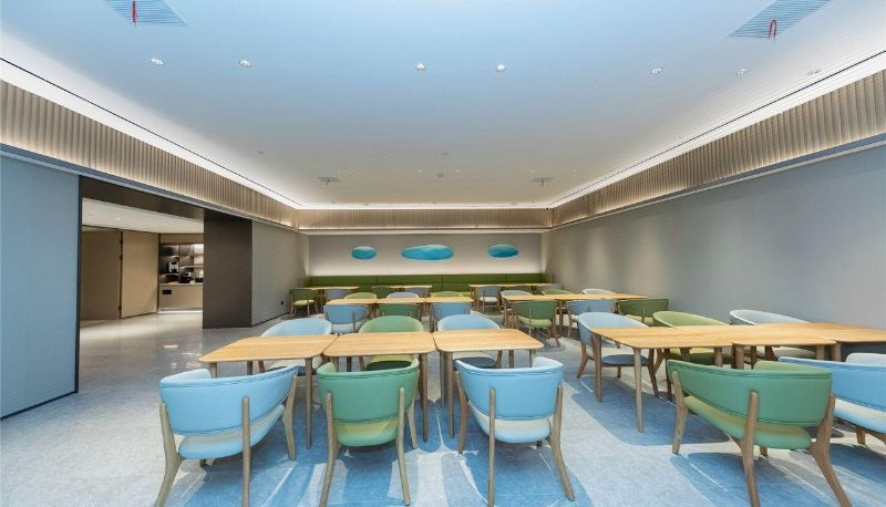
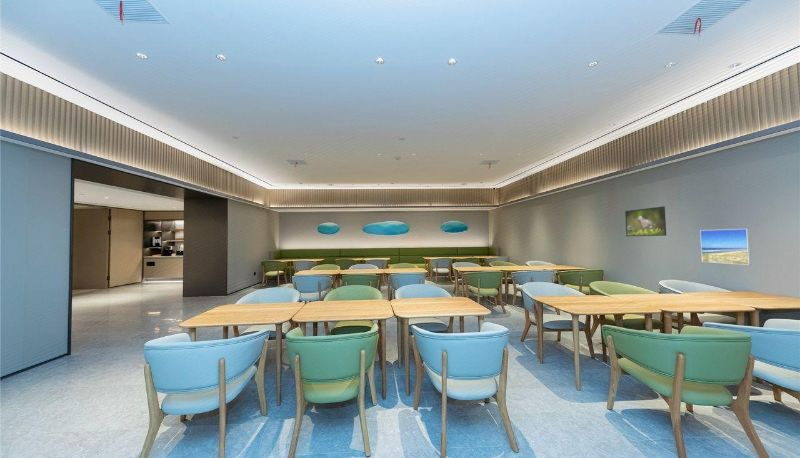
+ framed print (723, 246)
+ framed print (644, 222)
